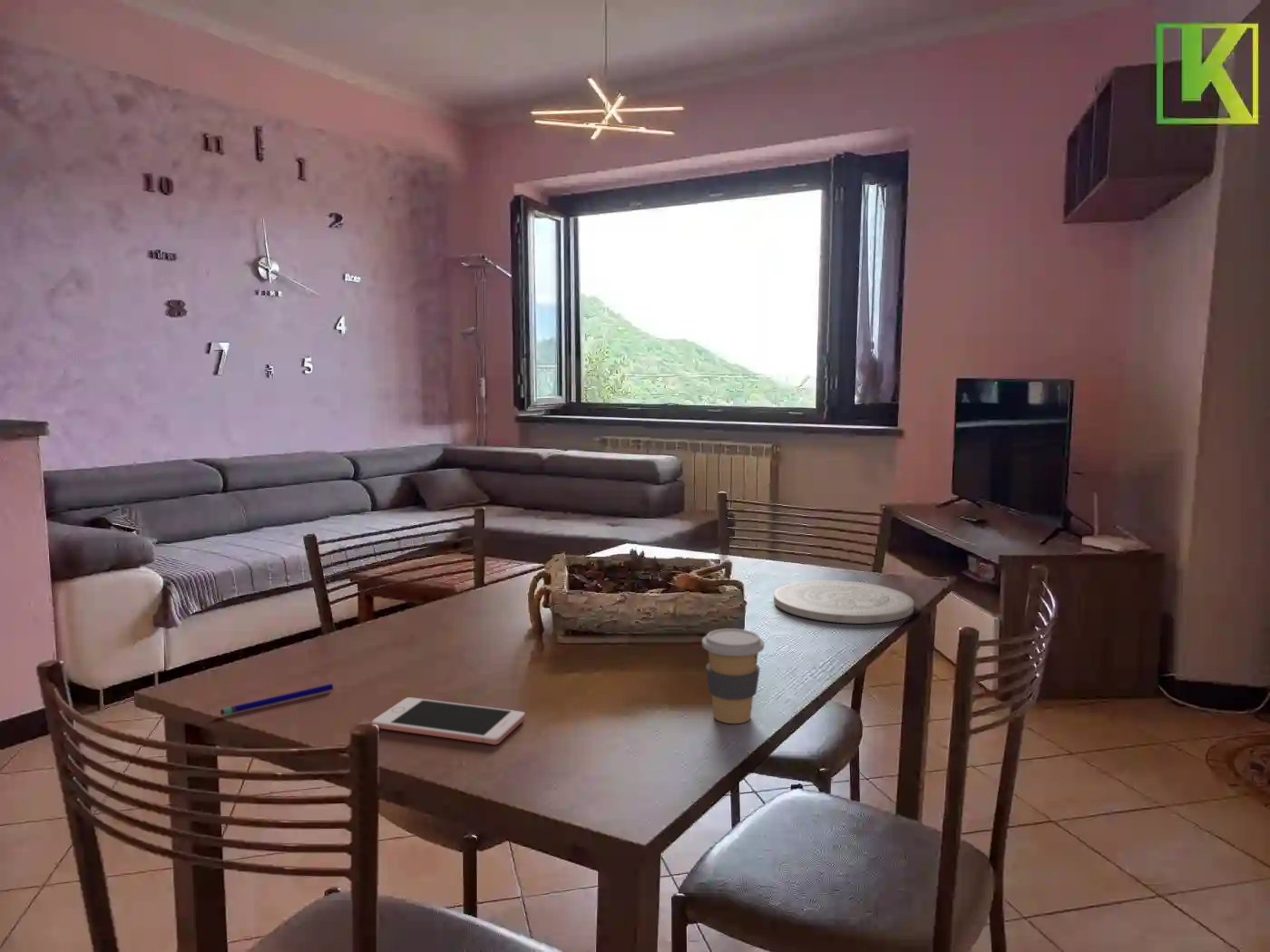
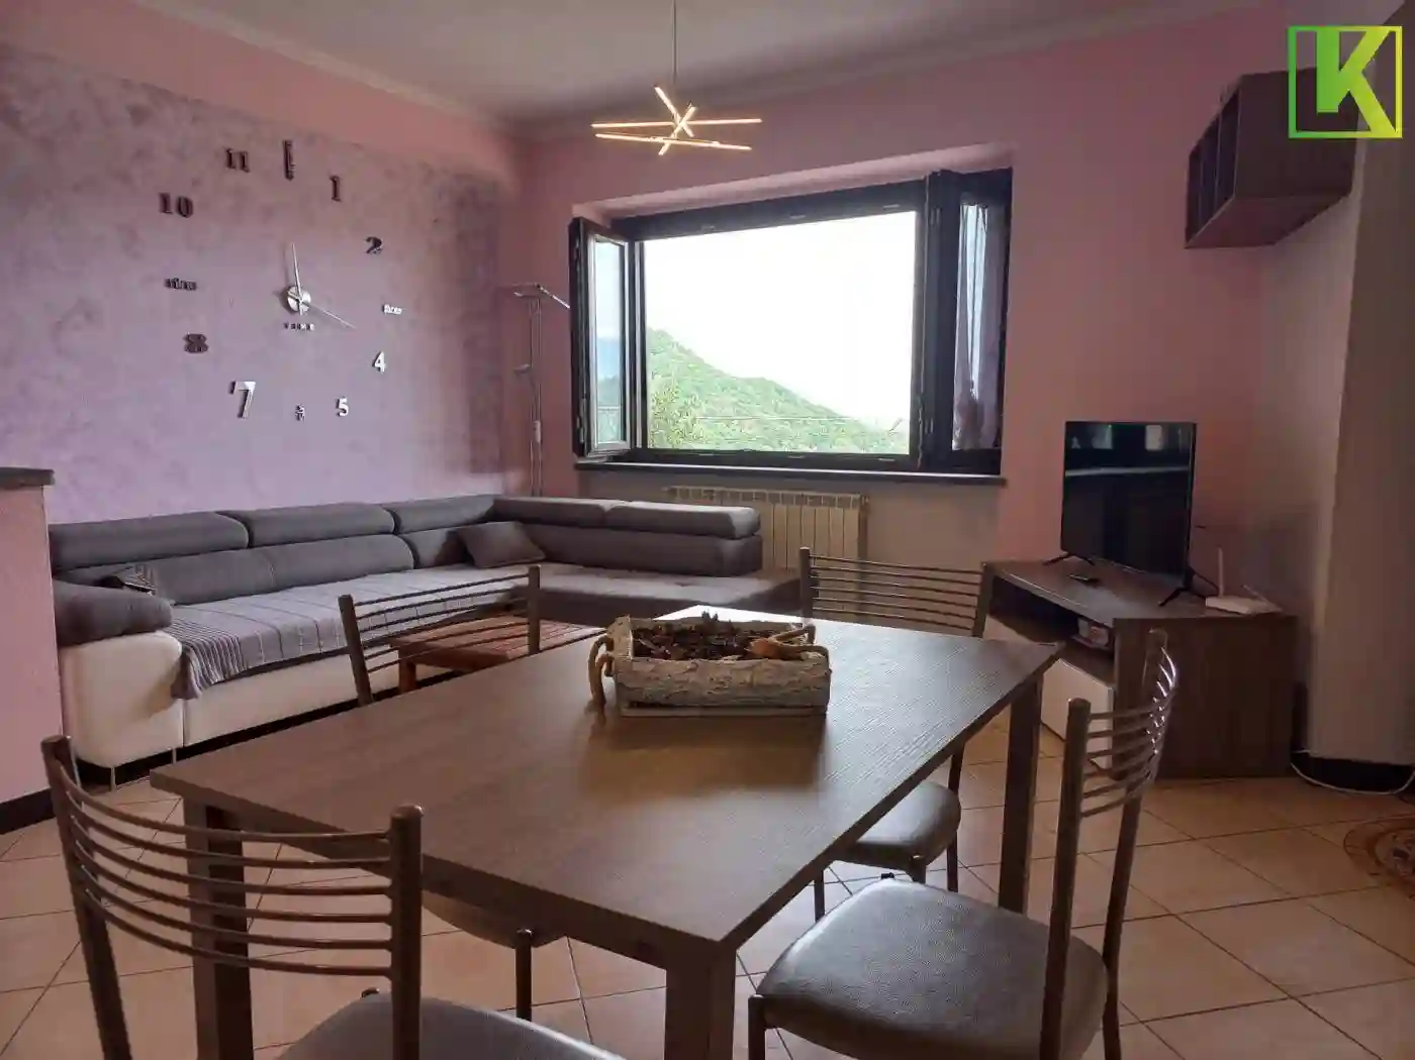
- cell phone (449, 720)
- plate (842, 599)
- pen (278, 698)
- coffee cup (732, 676)
